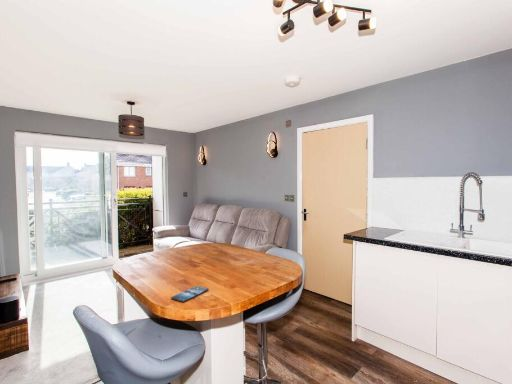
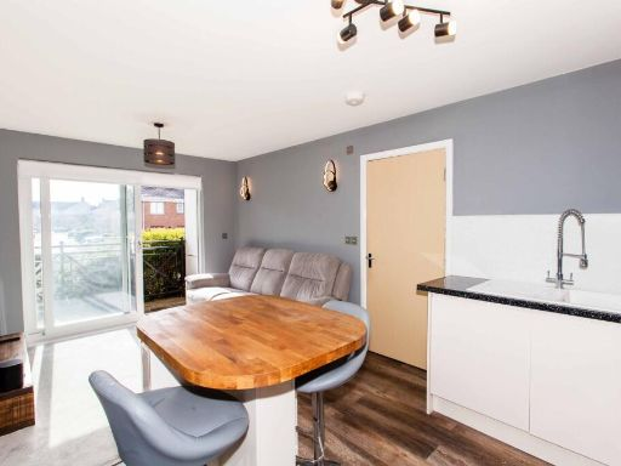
- smartphone (190, 293)
